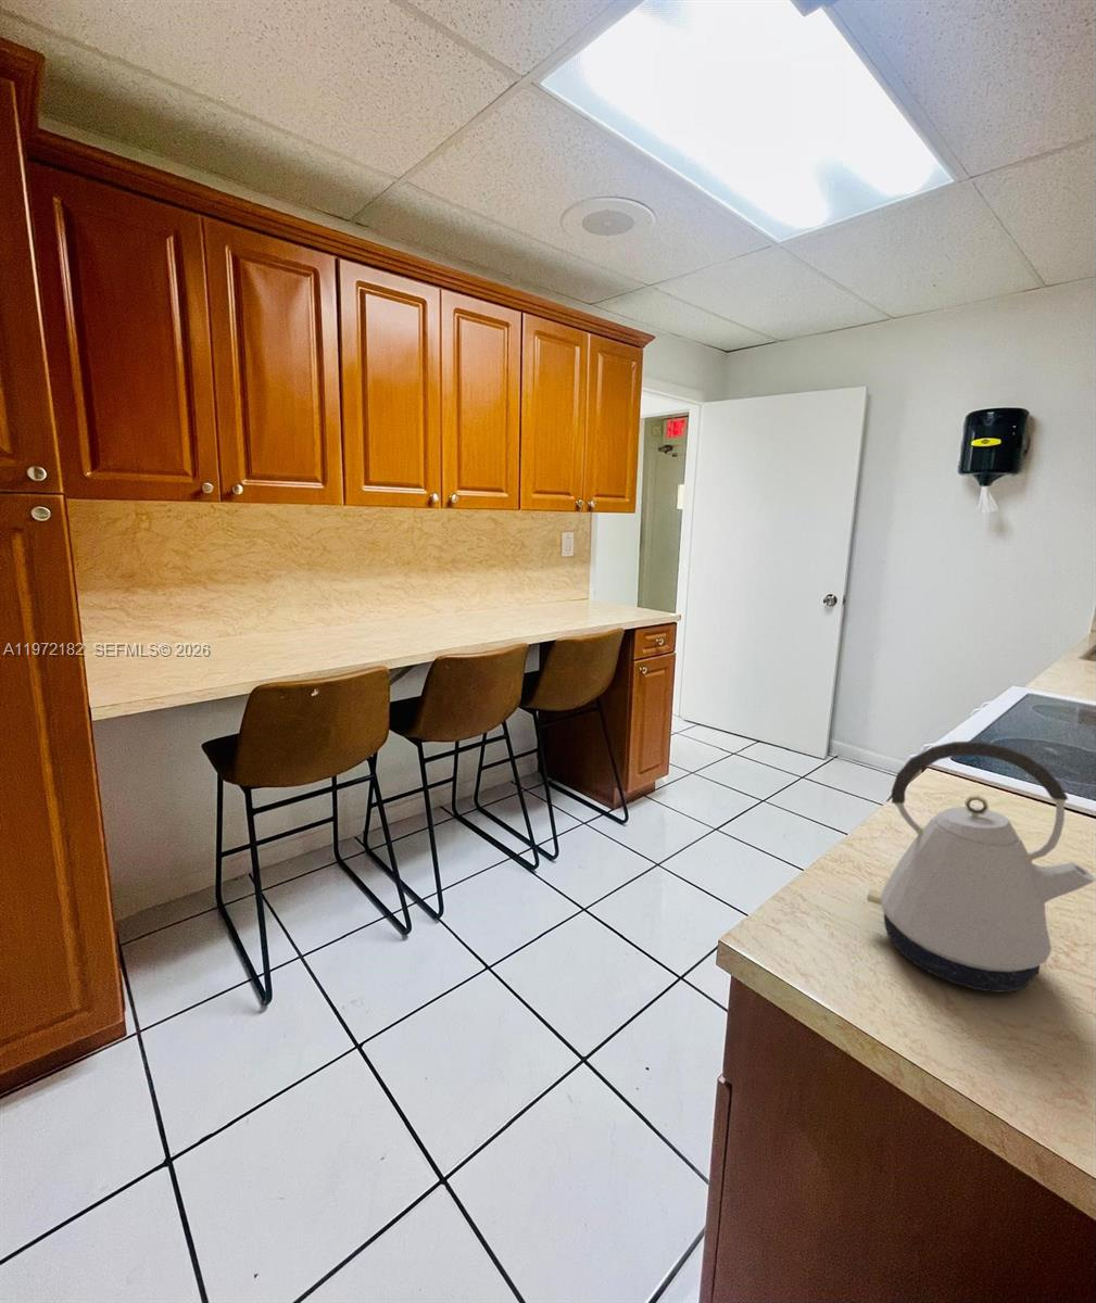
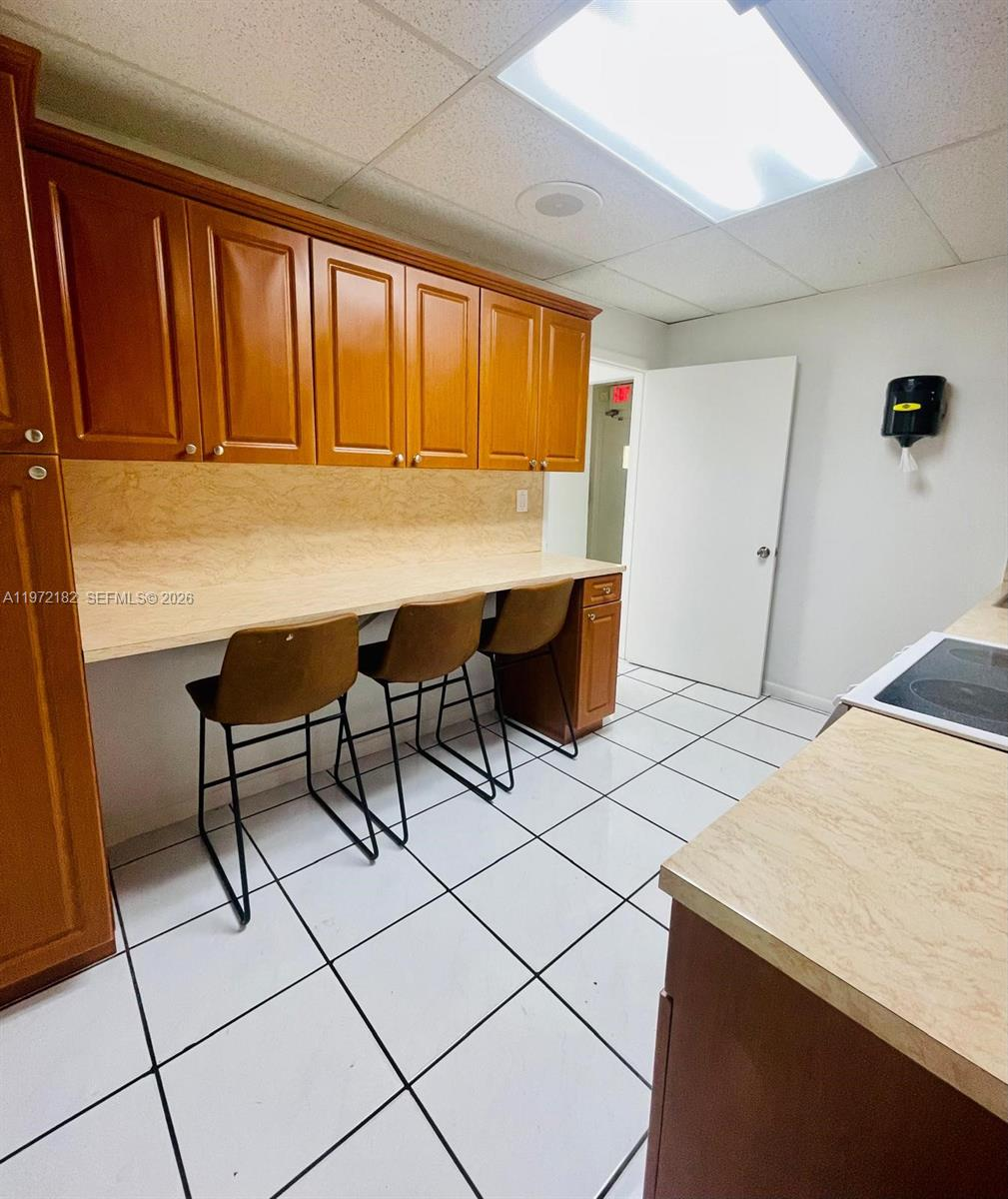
- kettle (976, 852)
